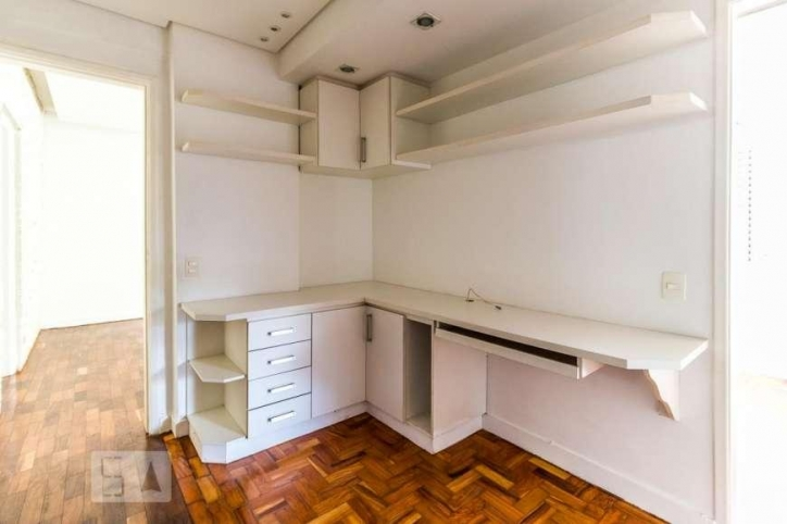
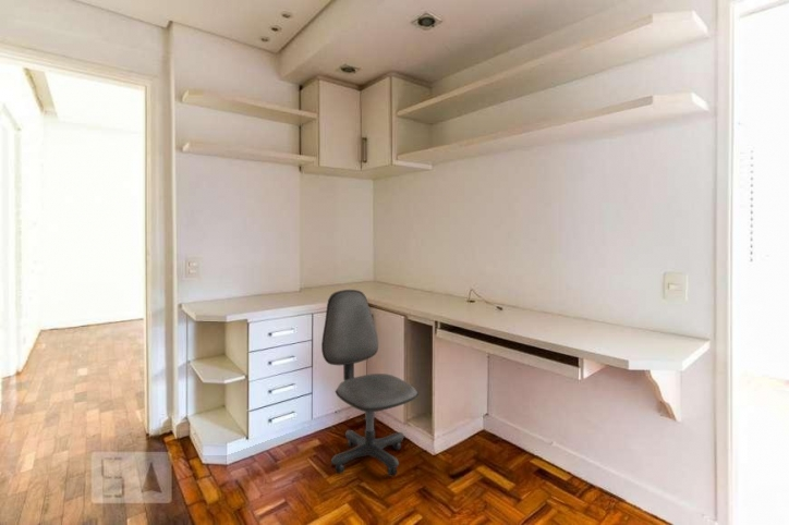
+ office chair (369, 377)
